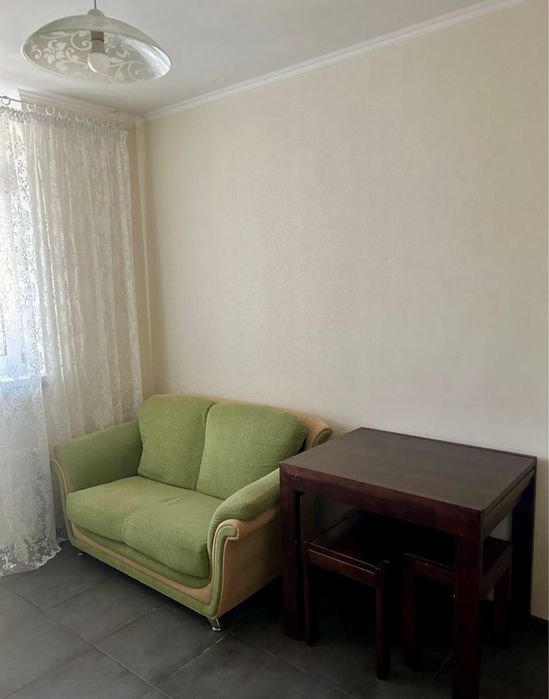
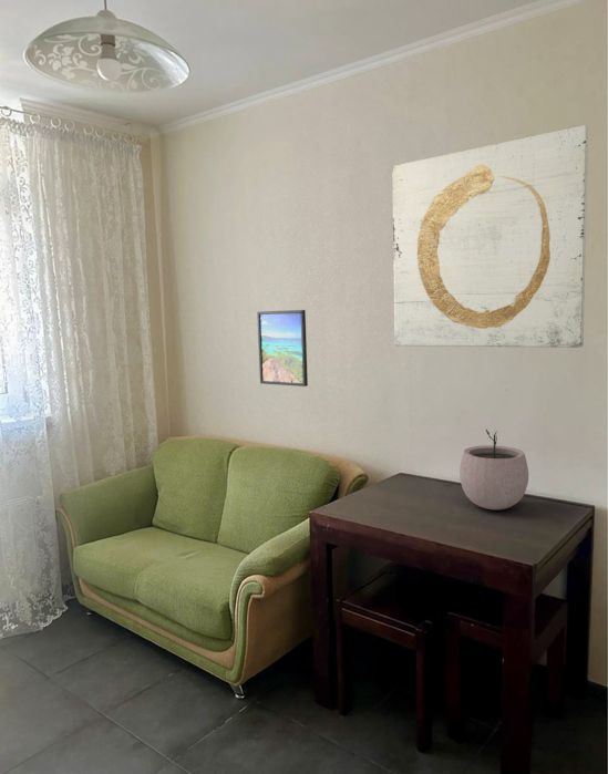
+ plant pot (493, 467)
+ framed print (281, 348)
+ wall art (480, 249)
